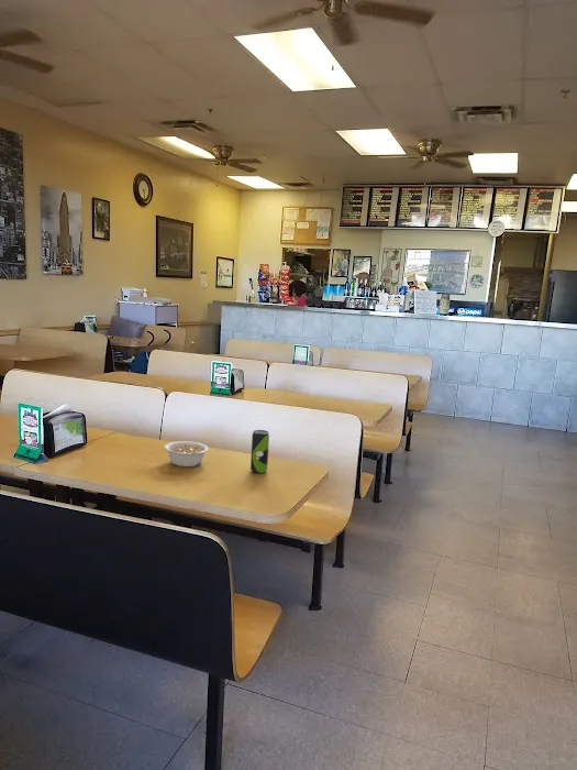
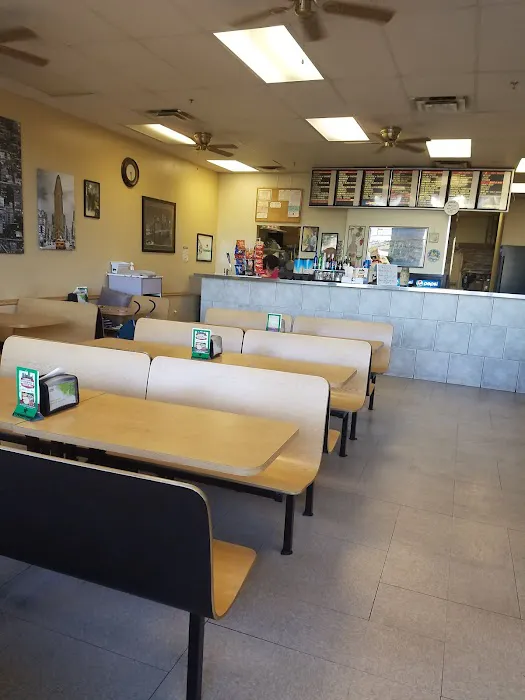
- beverage can (259, 451)
- legume (187, 453)
